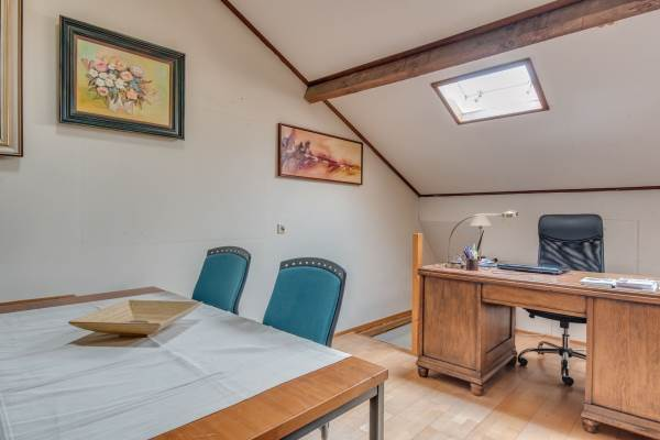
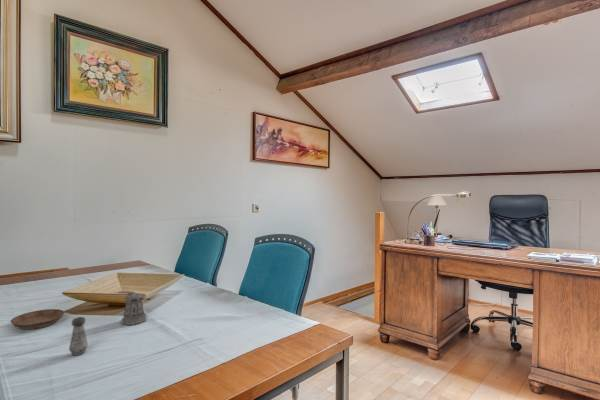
+ salt shaker (78, 335)
+ pepper shaker (135, 307)
+ saucer (38, 319)
